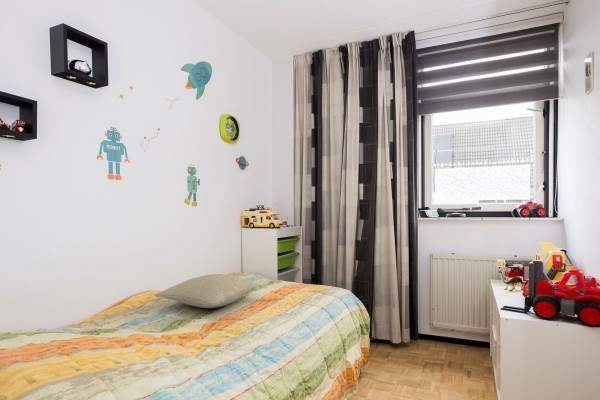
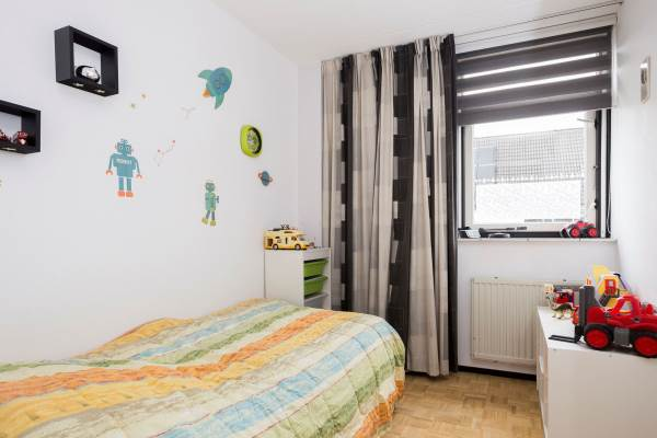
- pillow (210, 289)
